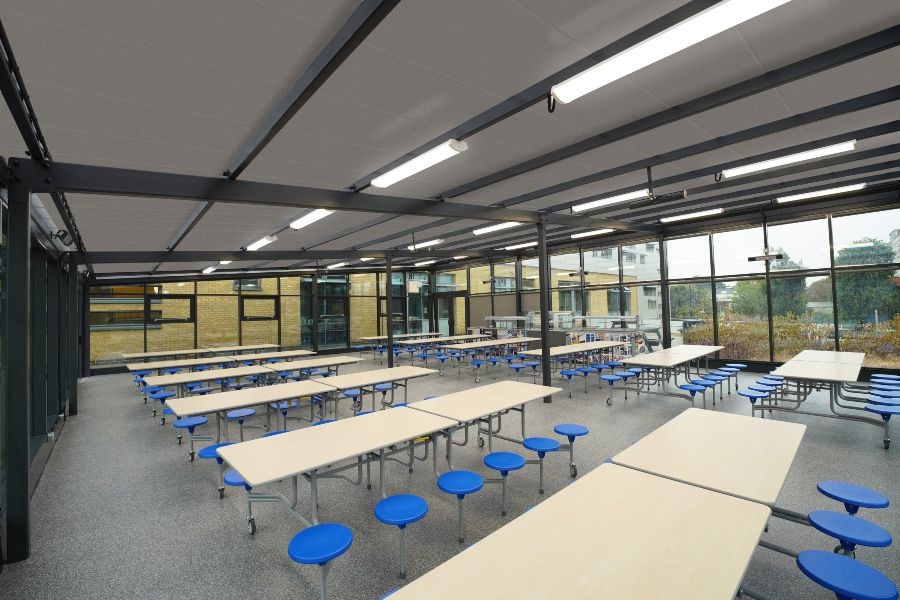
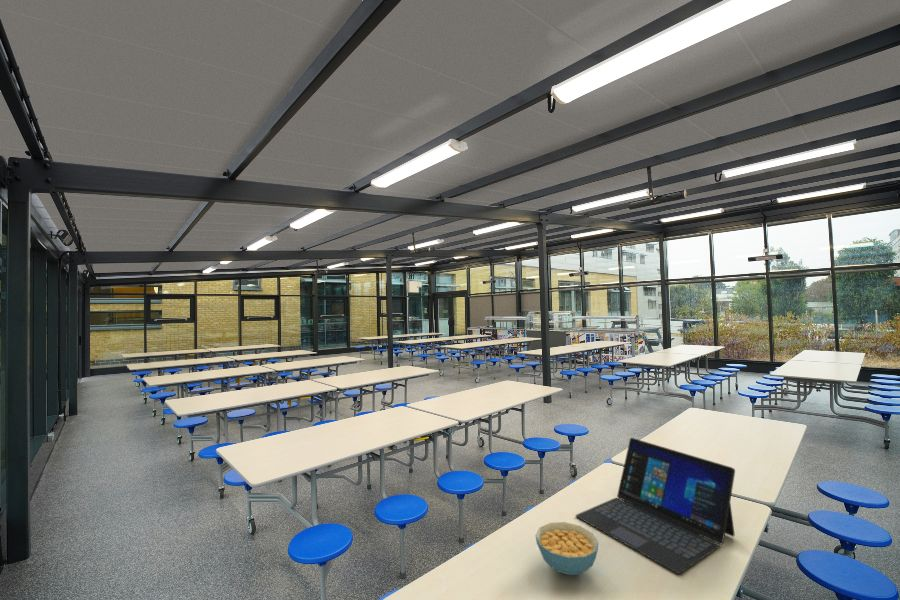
+ cereal bowl (566, 553)
+ laptop (651, 493)
